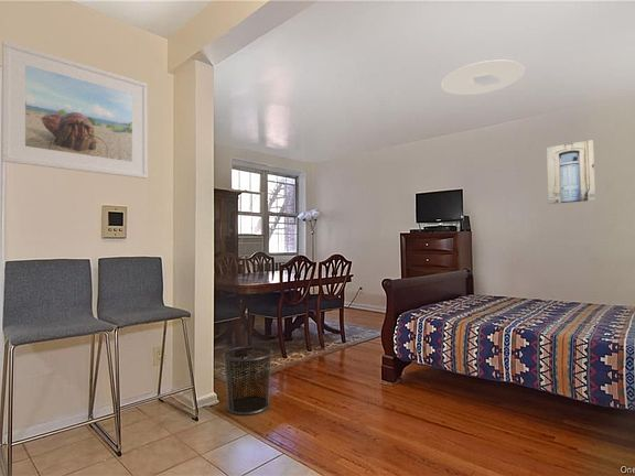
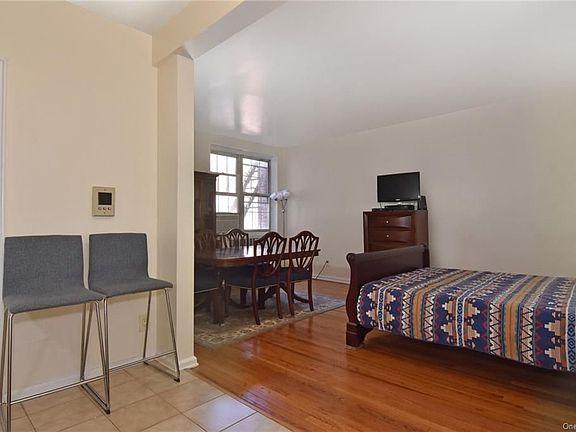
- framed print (83, 117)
- ceiling light (481, 75)
- wall art (570, 173)
- waste bin (248, 378)
